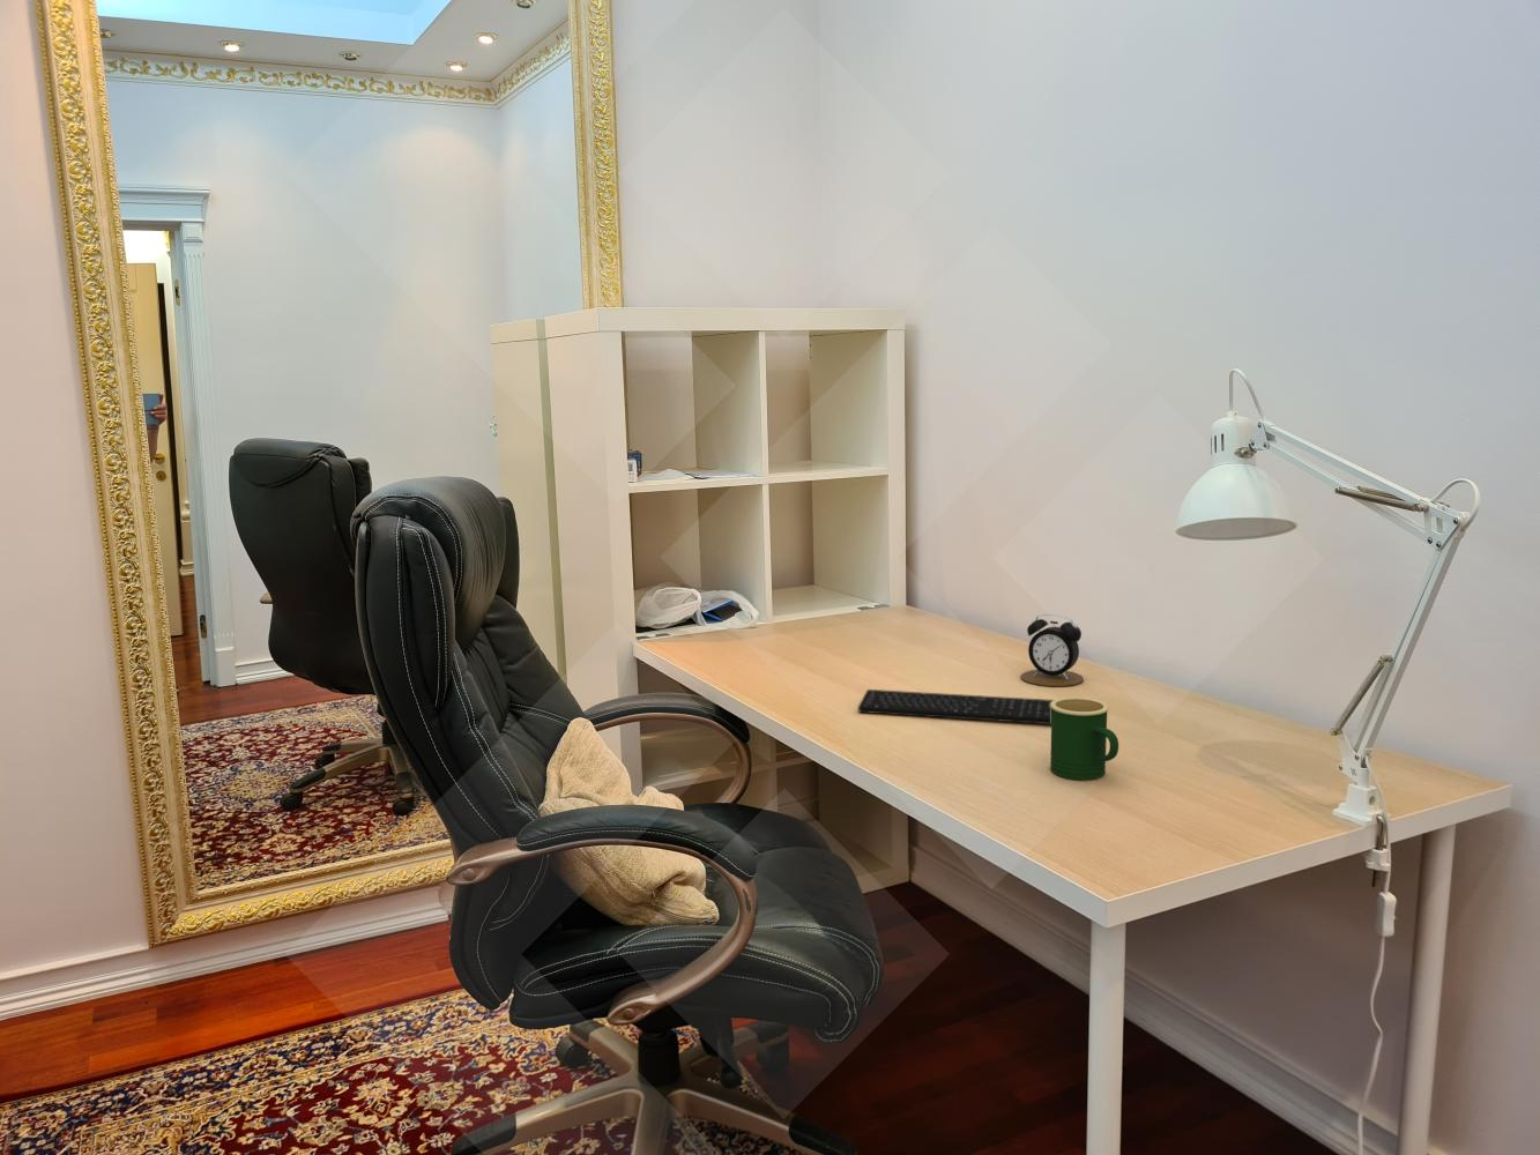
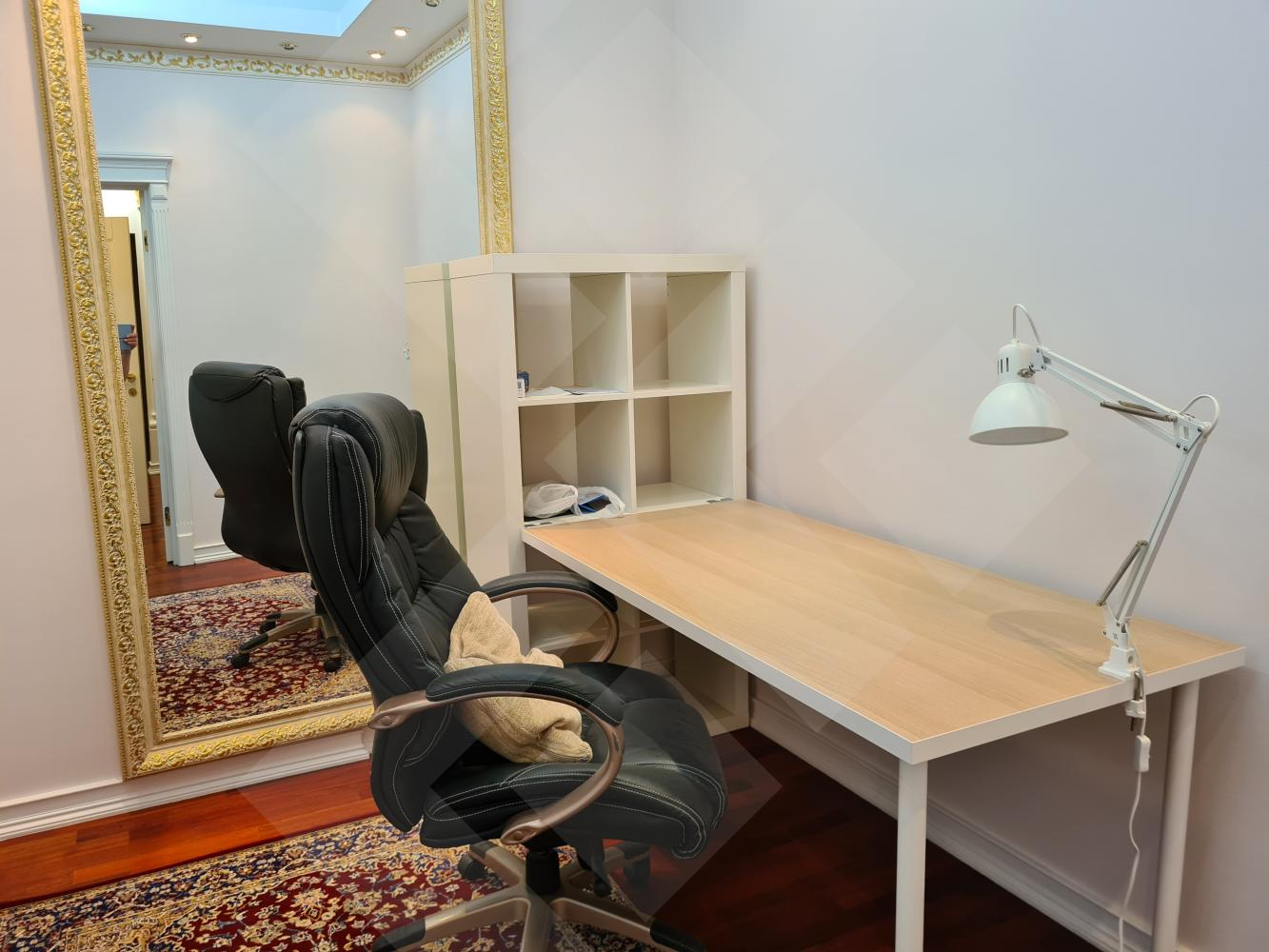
- alarm clock (1052, 647)
- keyboard (956, 706)
- mug (1087, 741)
